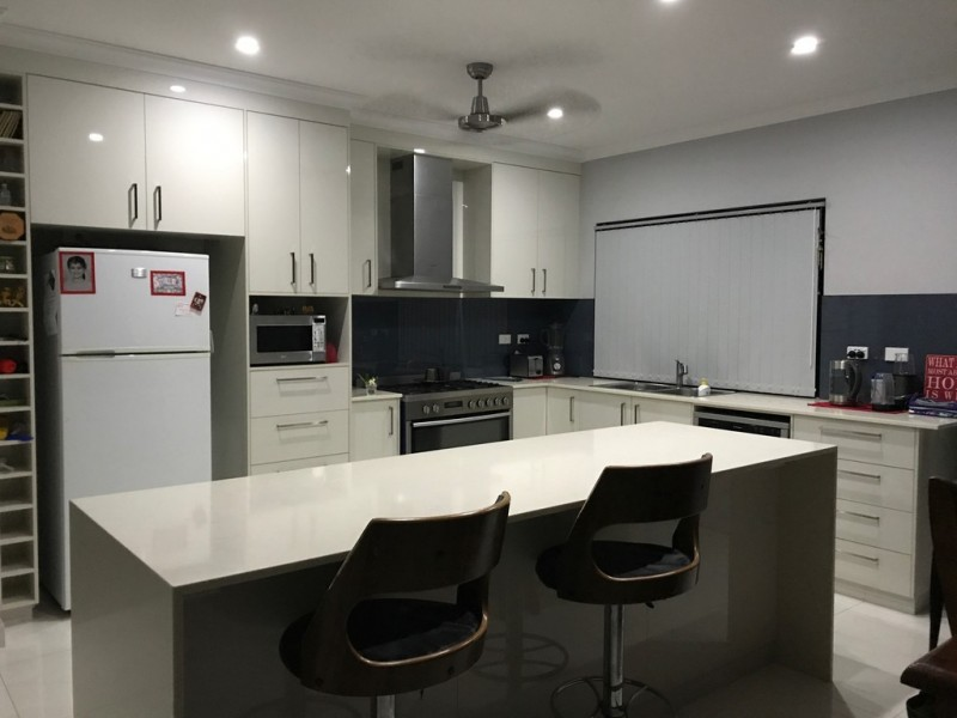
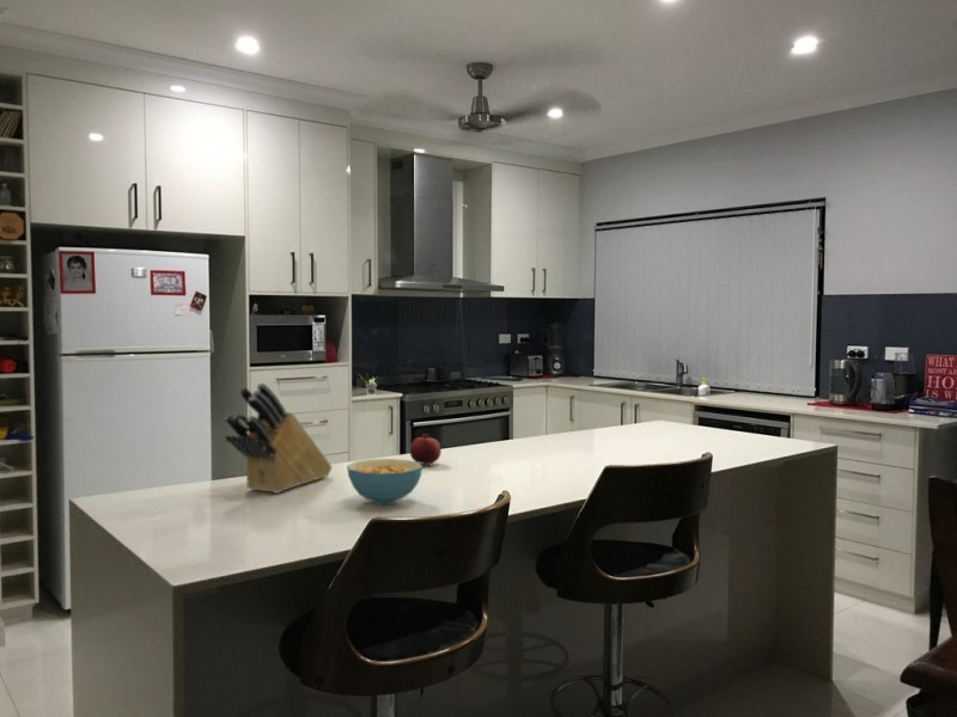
+ cereal bowl (384, 484)
+ knife block (280, 433)
+ fruit (425, 448)
